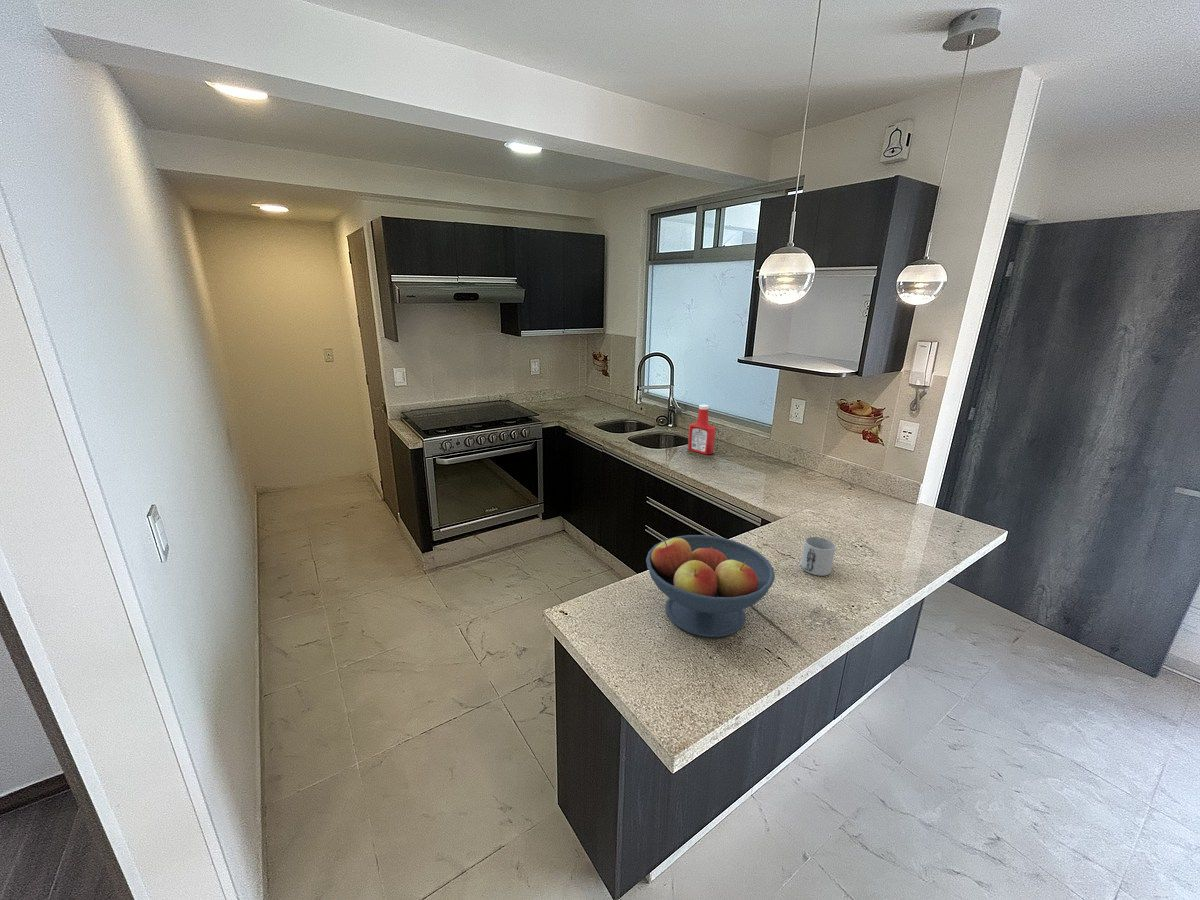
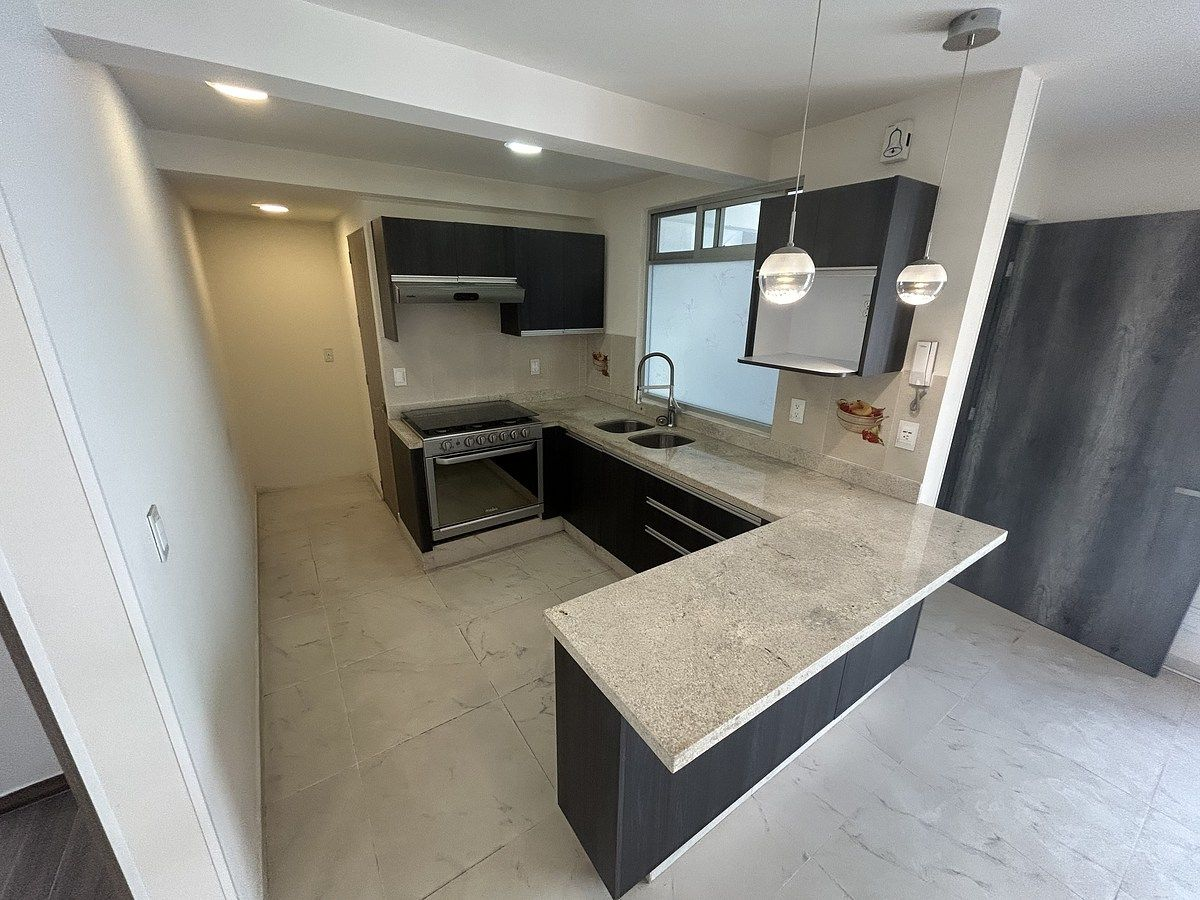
- fruit bowl (707, 579)
- mug (819, 554)
- soap bottle (702, 428)
